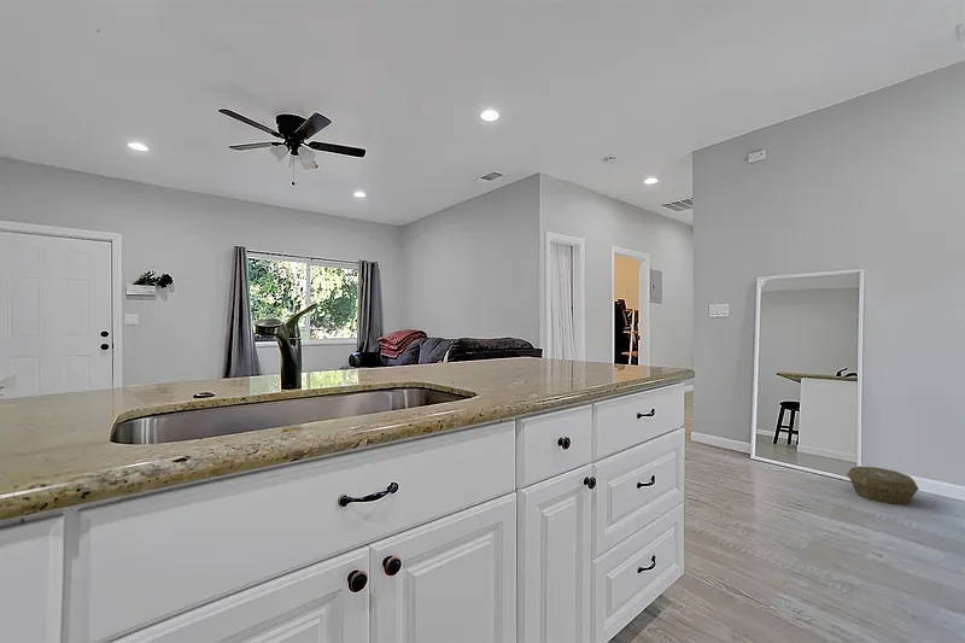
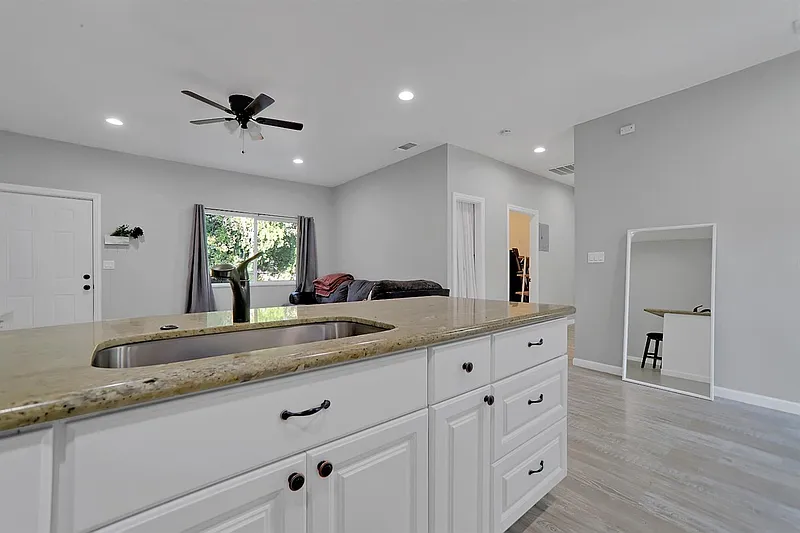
- basket (881, 485)
